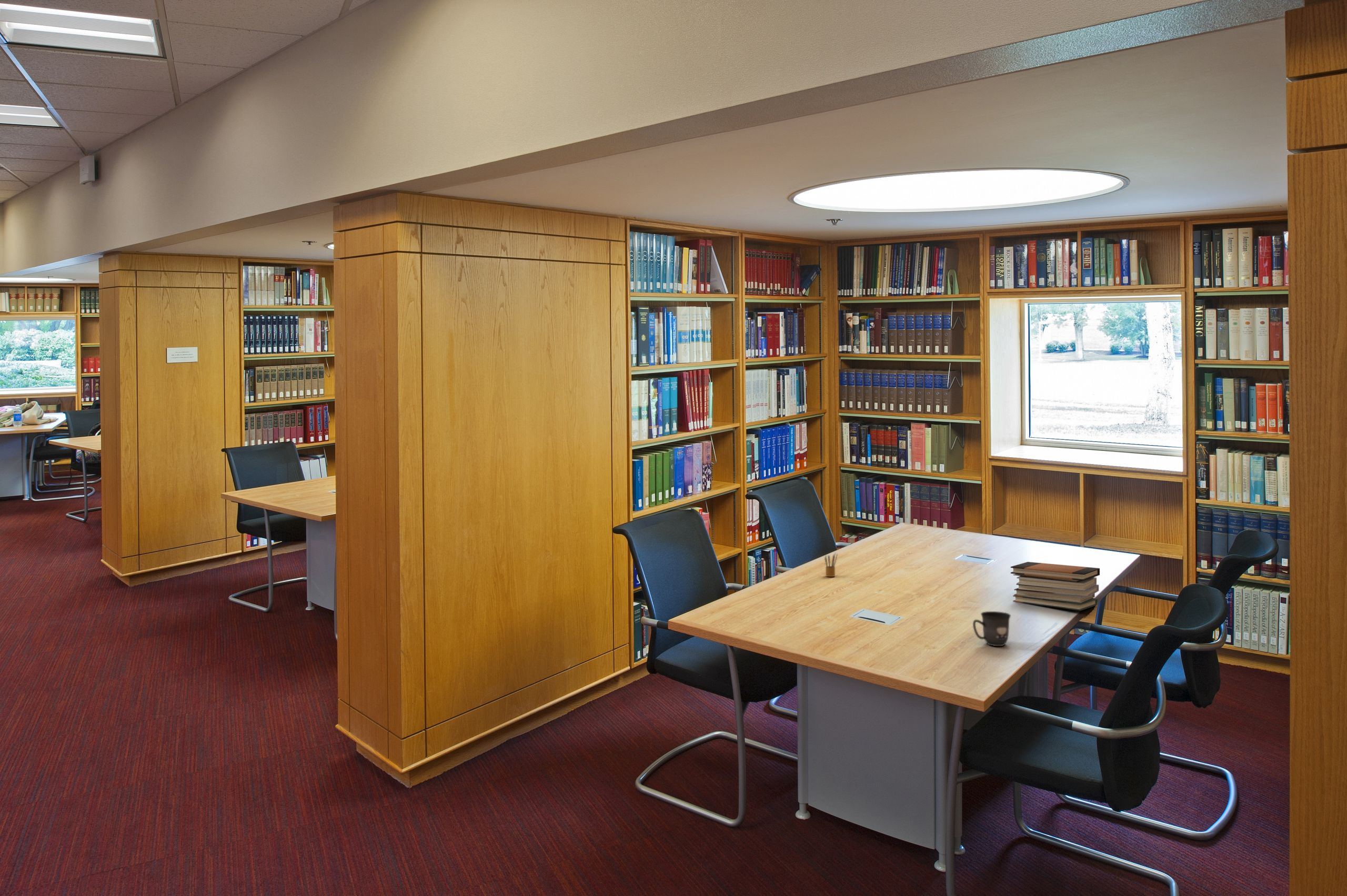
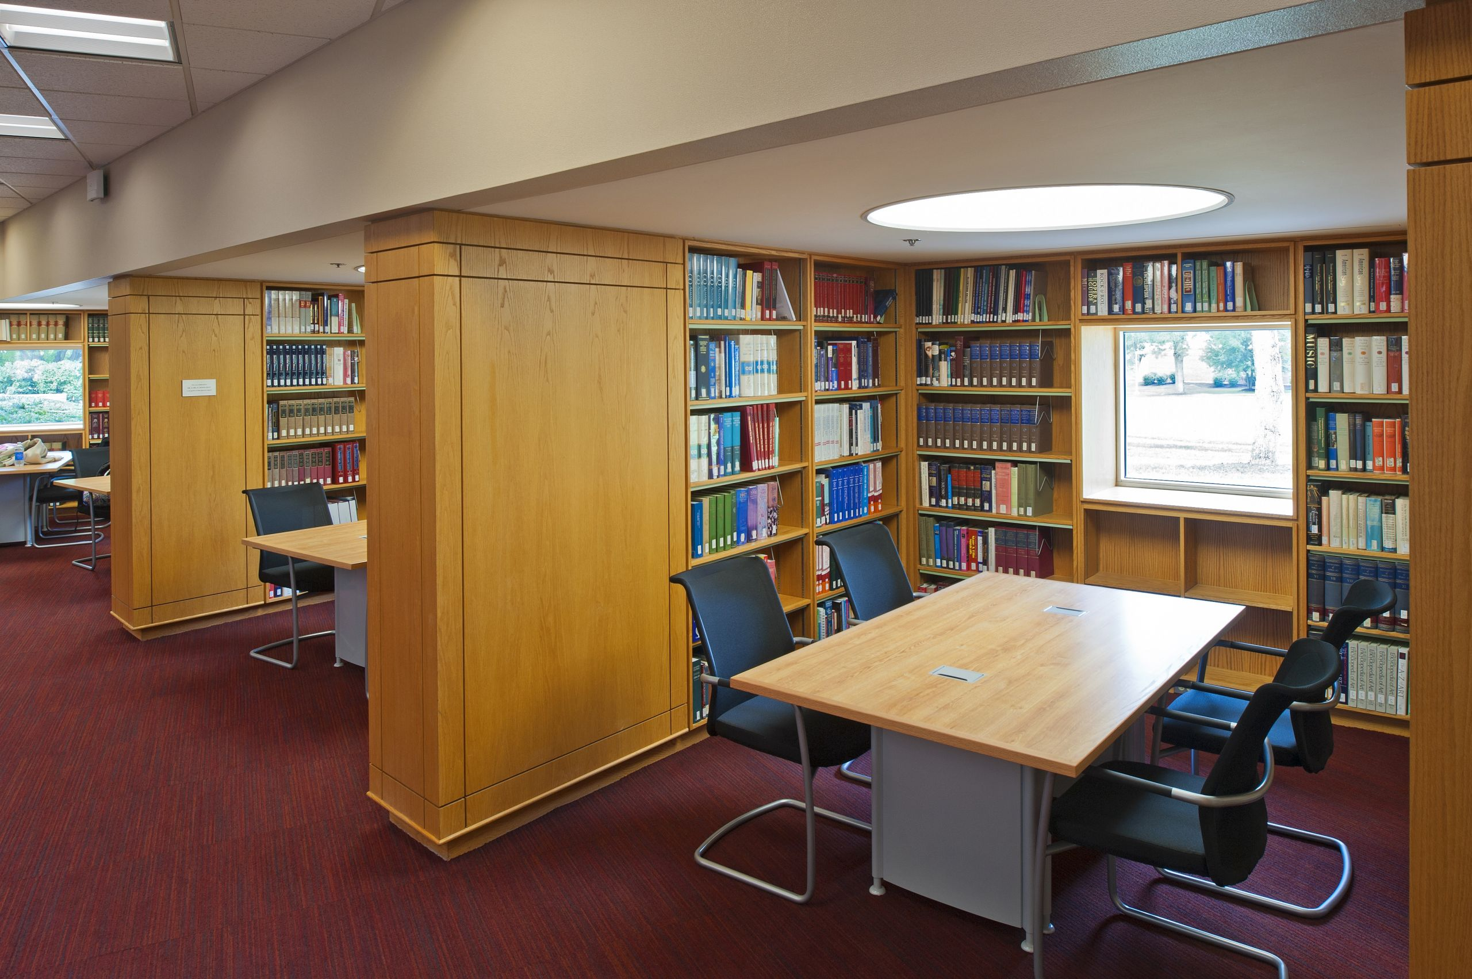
- mug (991, 629)
- book stack (1056, 585)
- pencil box (830, 565)
